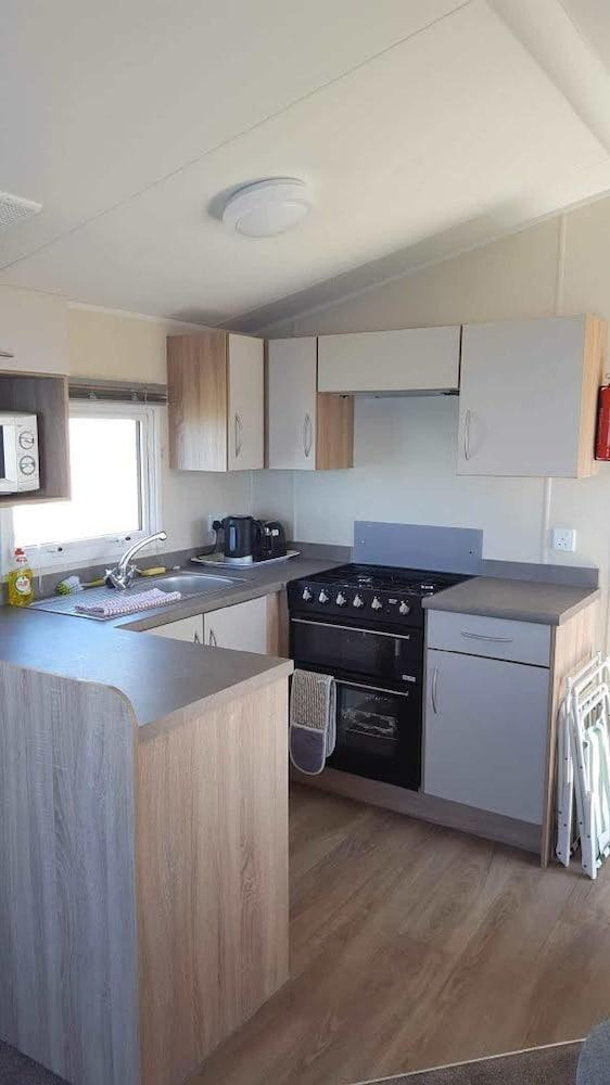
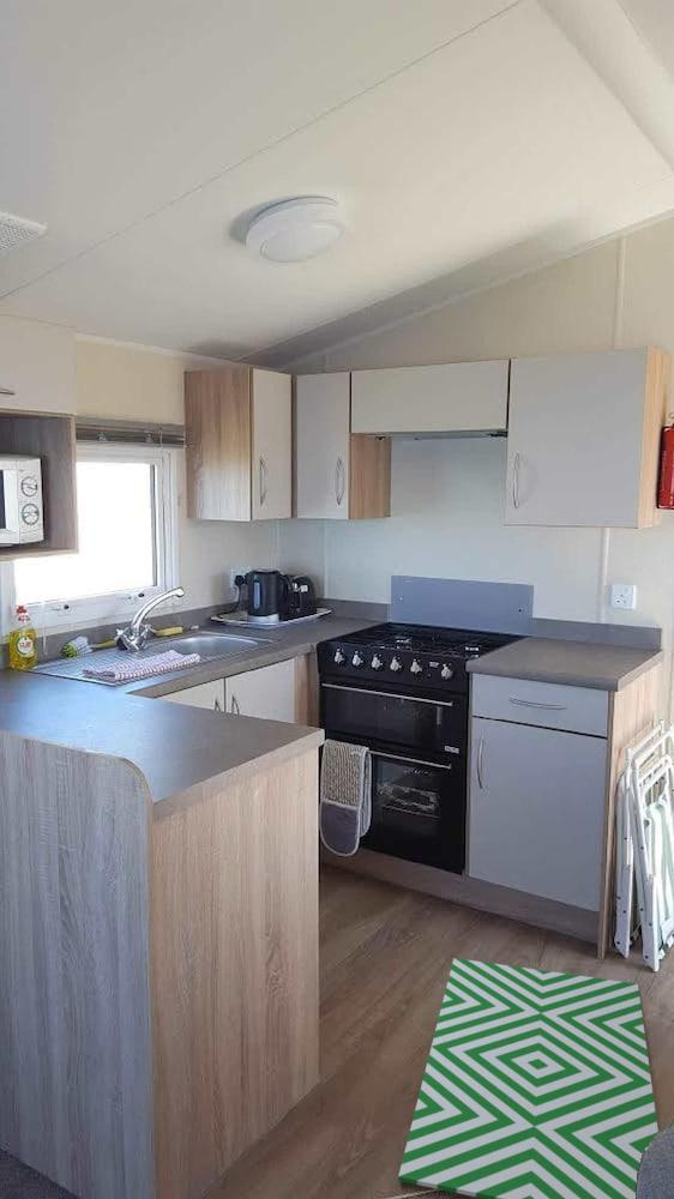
+ rug (537, 1066)
